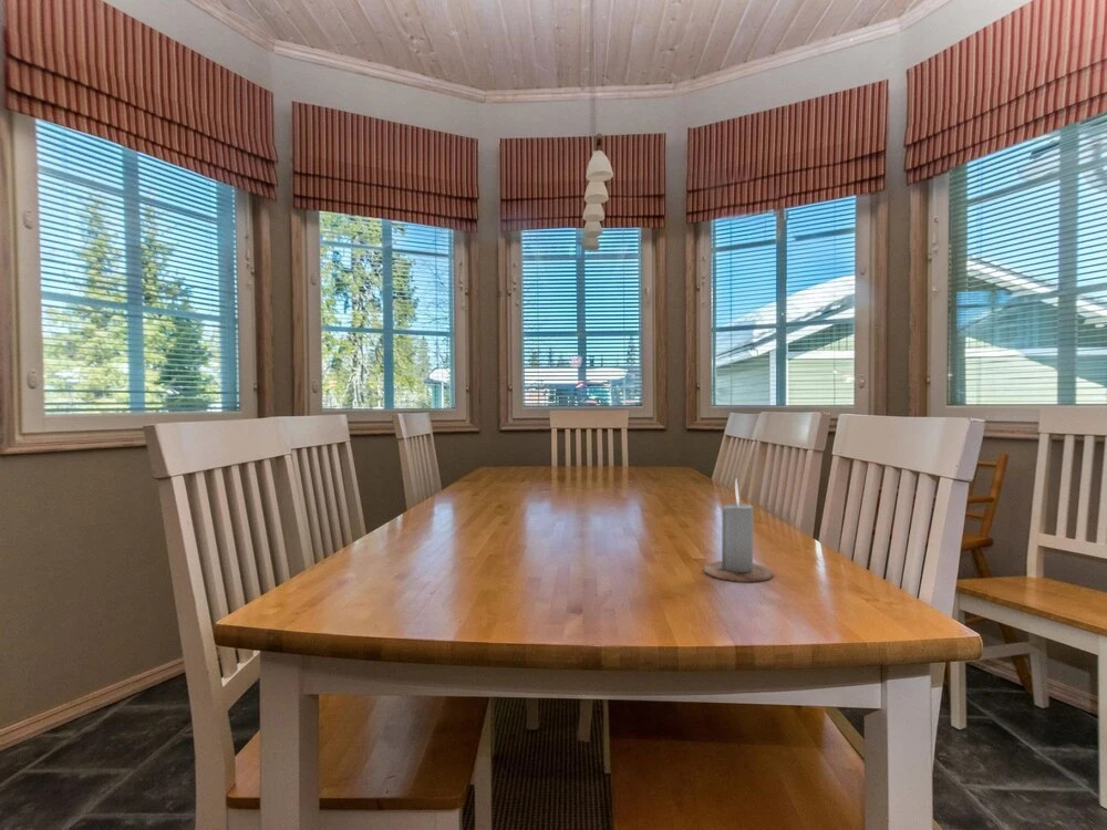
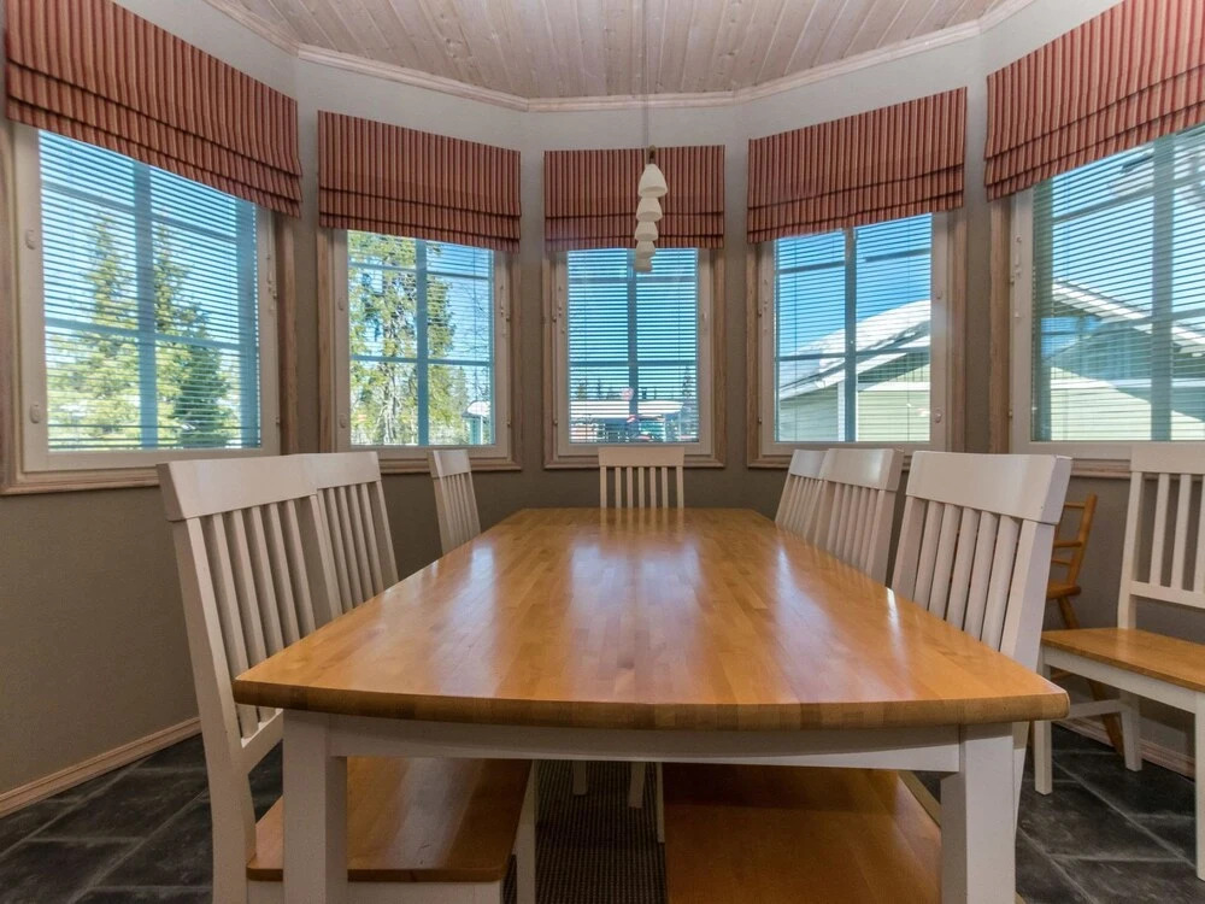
- candle (737, 525)
